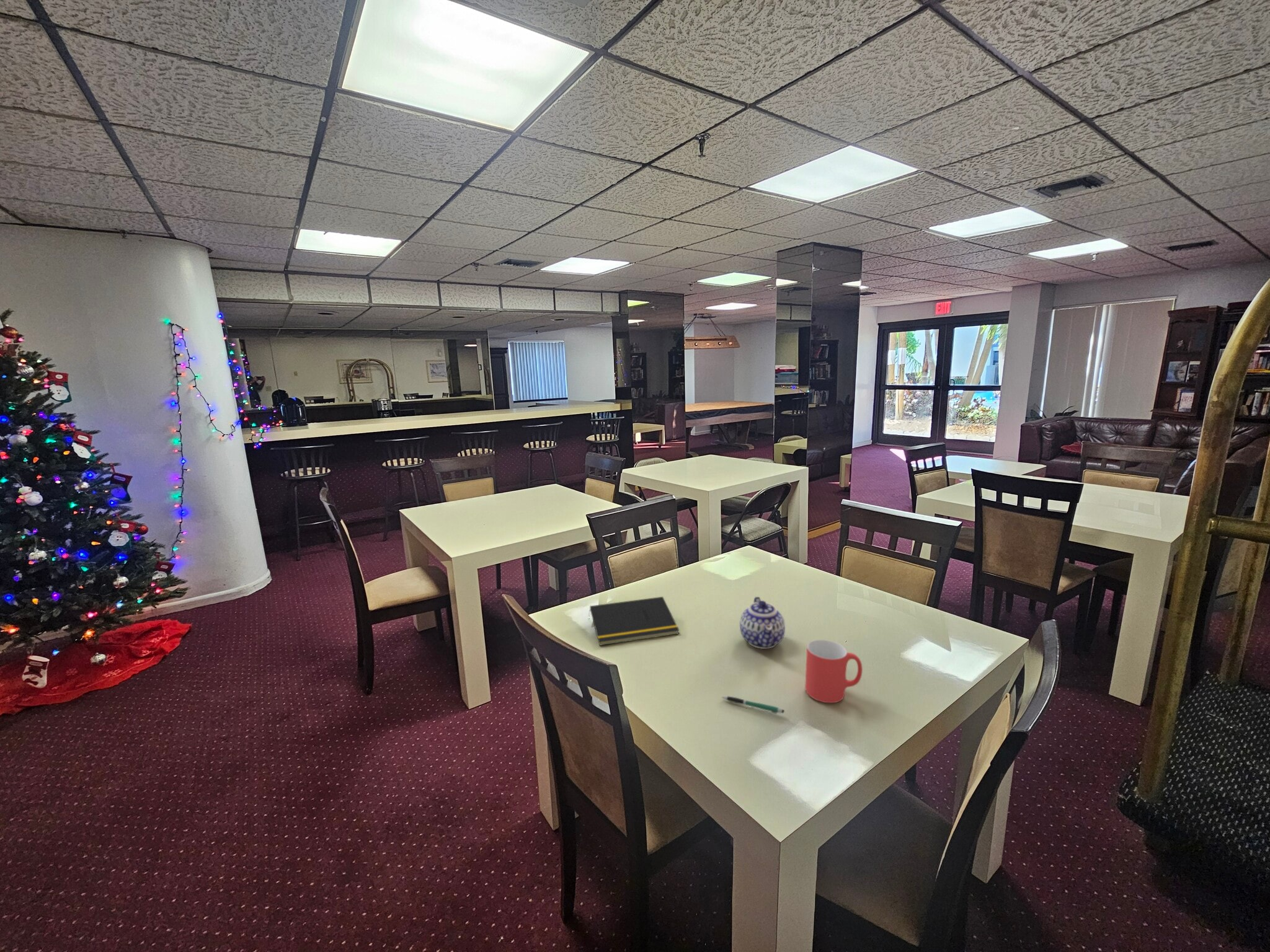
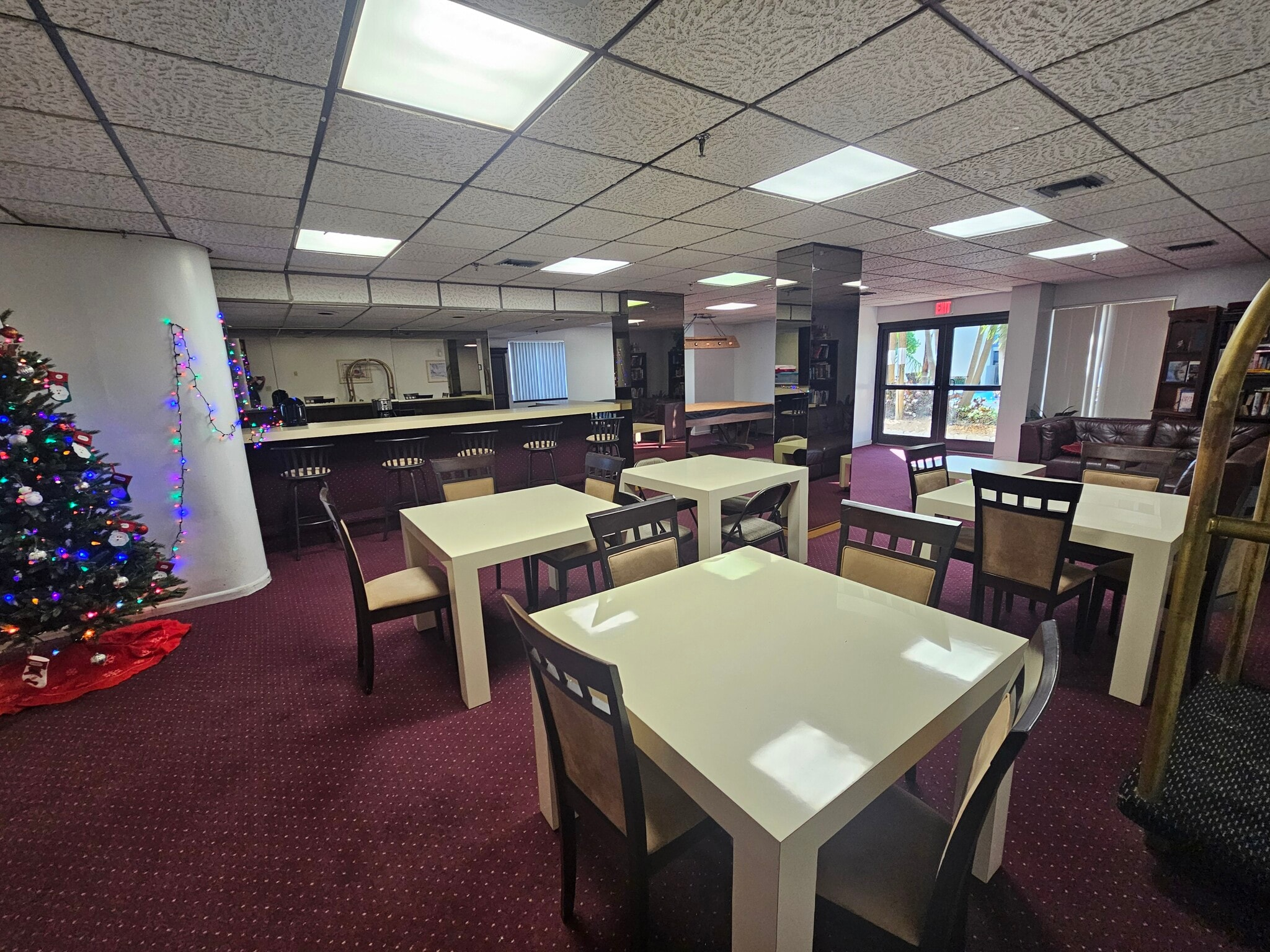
- pen (752, 703)
- teapot (762, 622)
- notepad (633, 619)
- mug (833, 671)
